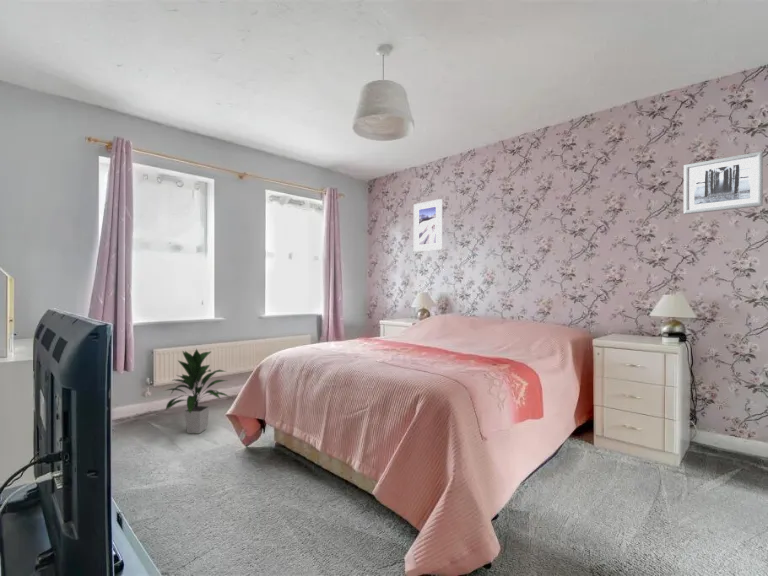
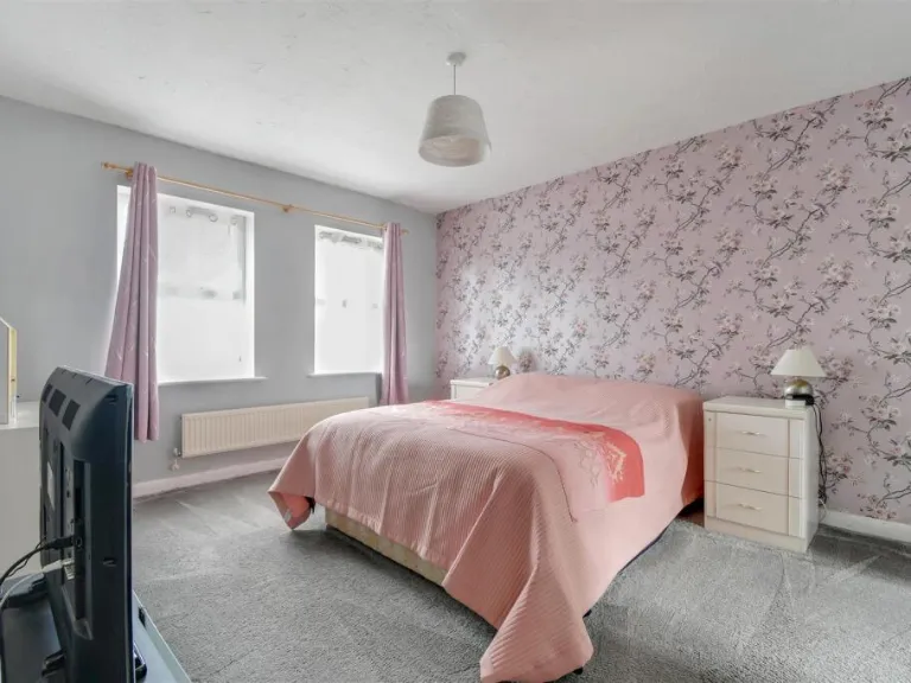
- wall art (721, 184)
- indoor plant (195, 388)
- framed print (427, 226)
